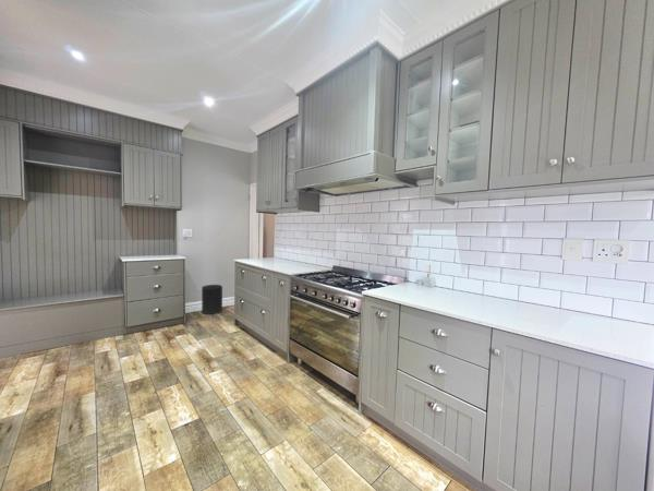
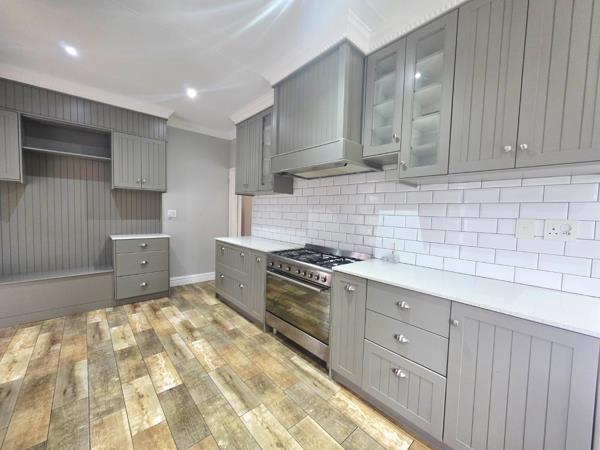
- trash can (211, 299)
